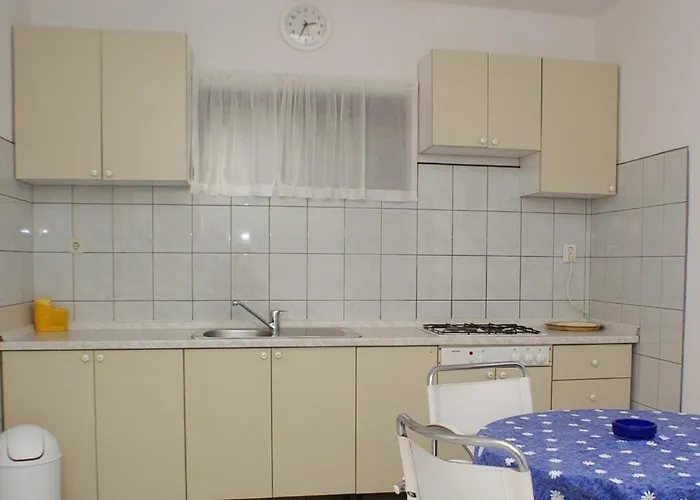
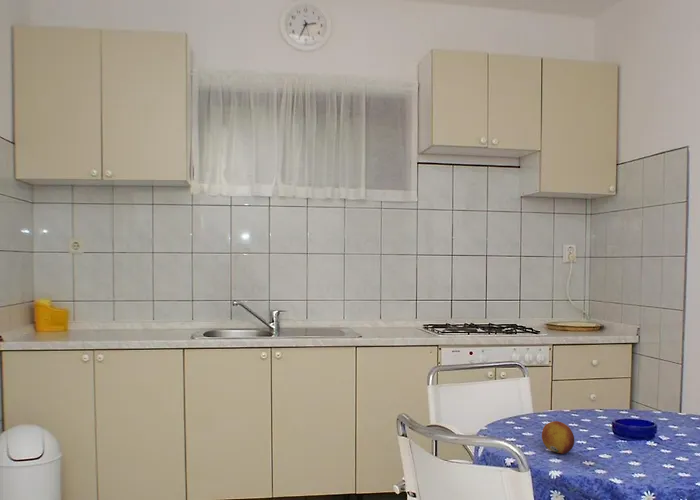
+ fruit (557, 436)
